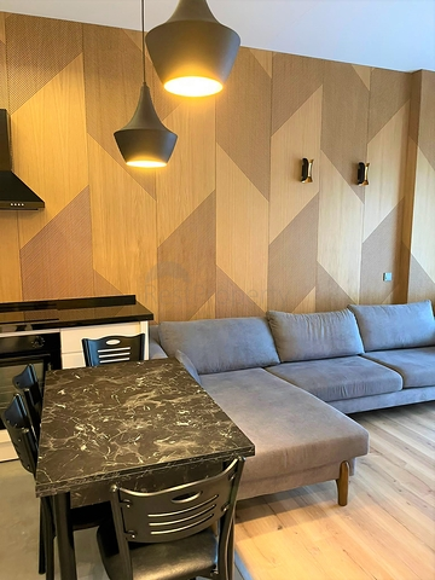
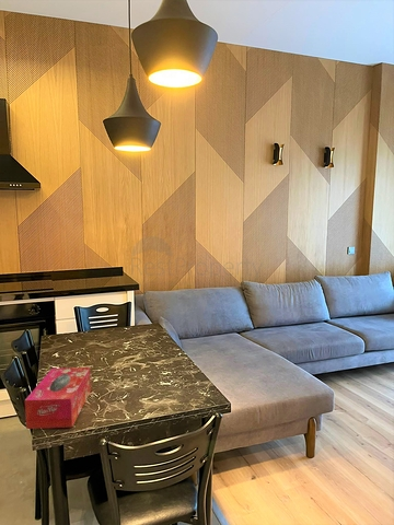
+ tissue box (61, 395)
